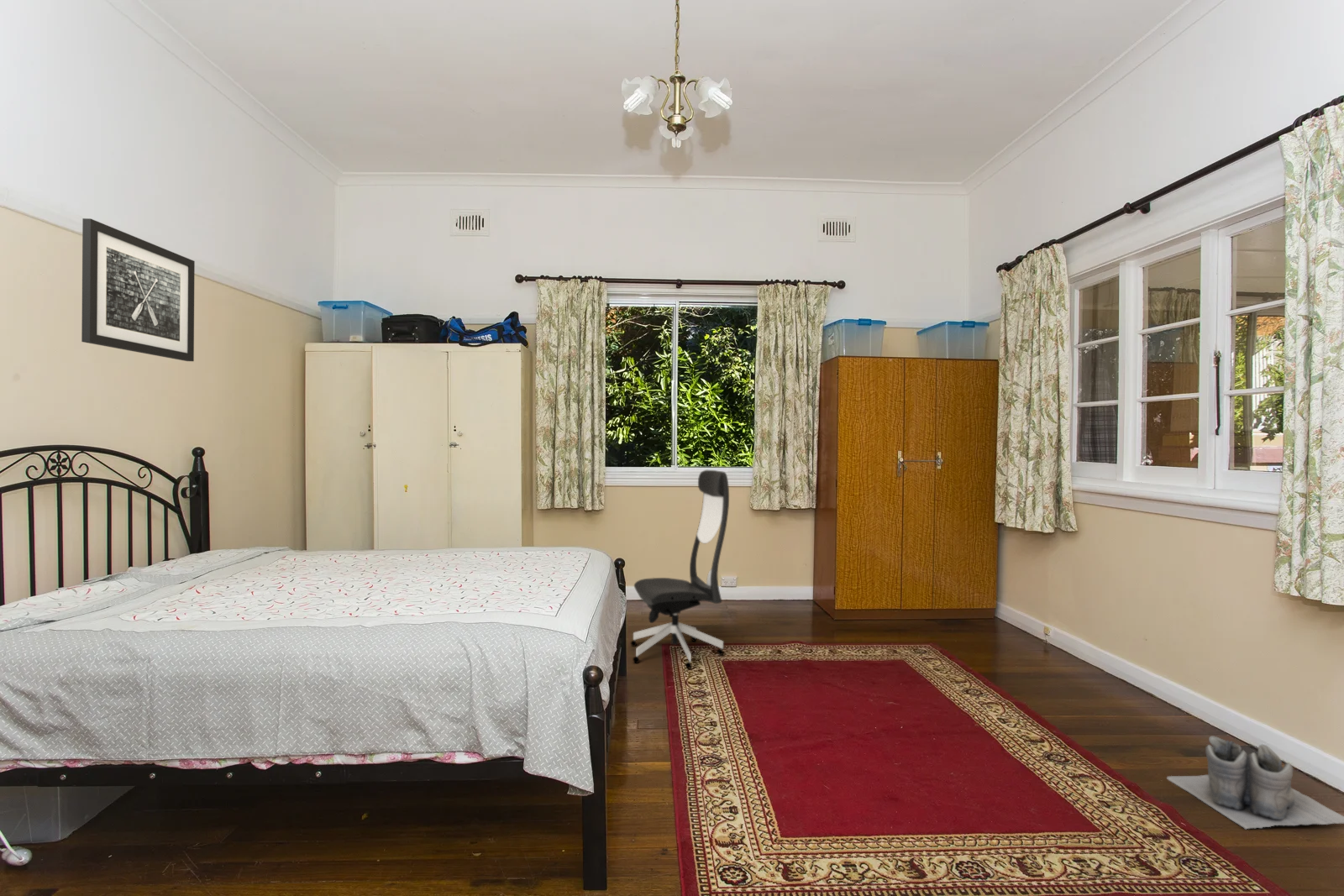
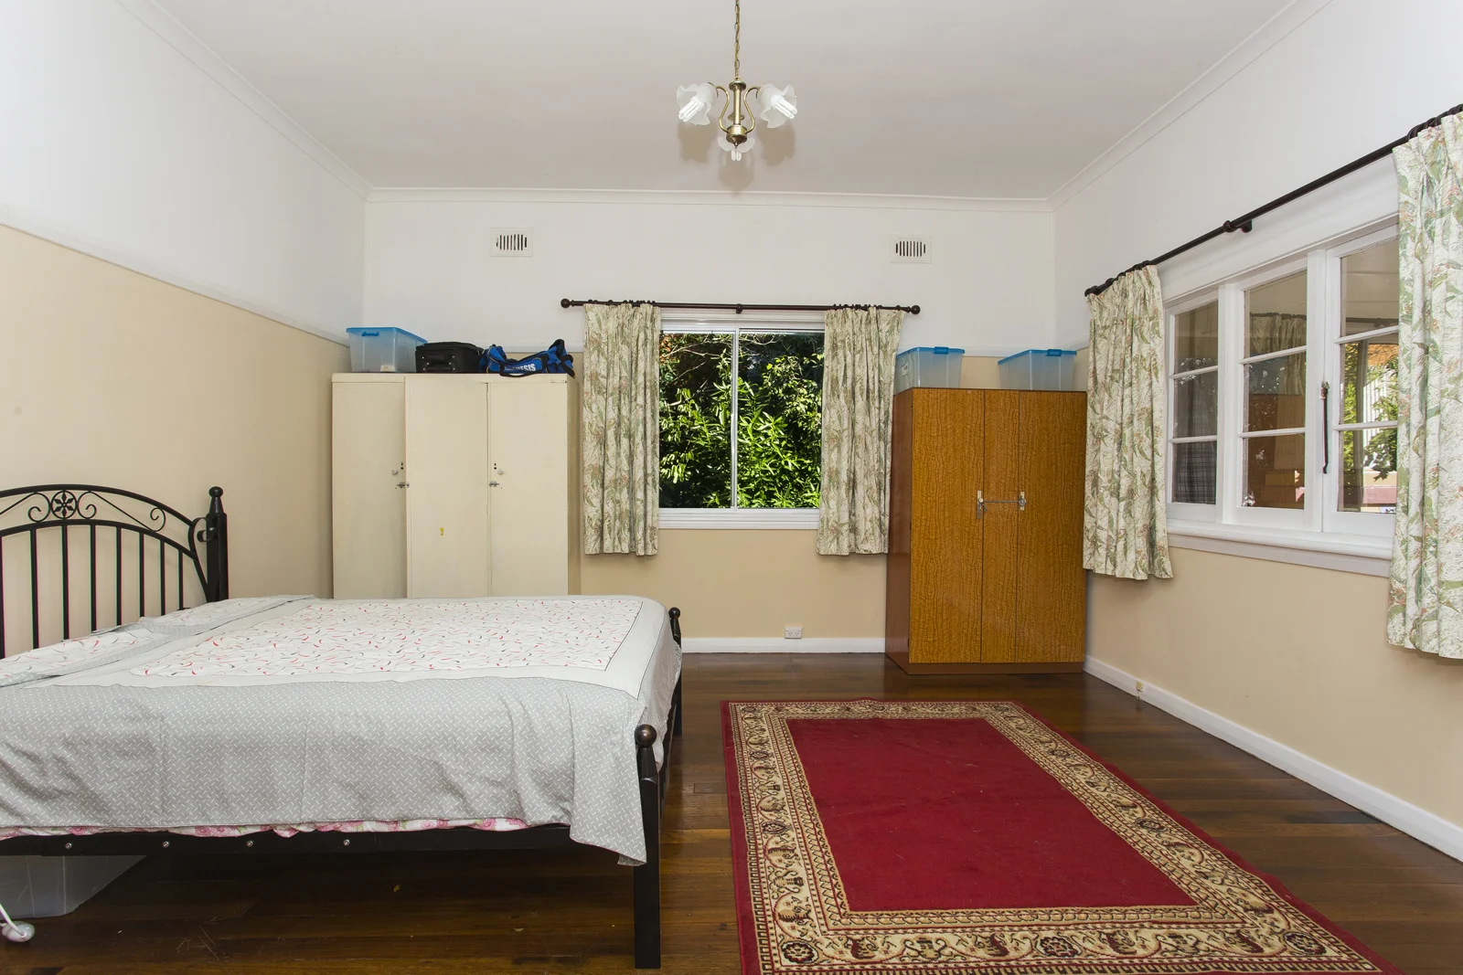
- boots (1253, 771)
- office chair (690, 563)
- wall art (144, 297)
